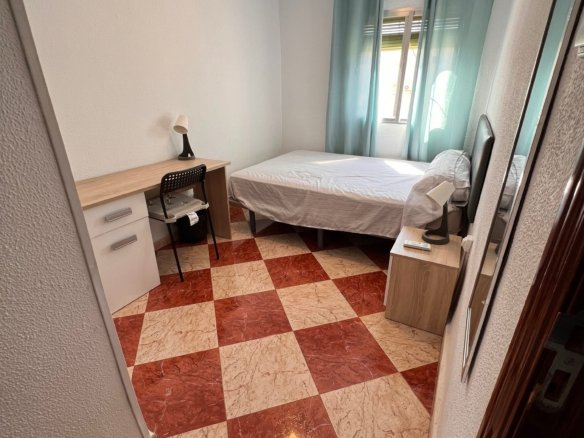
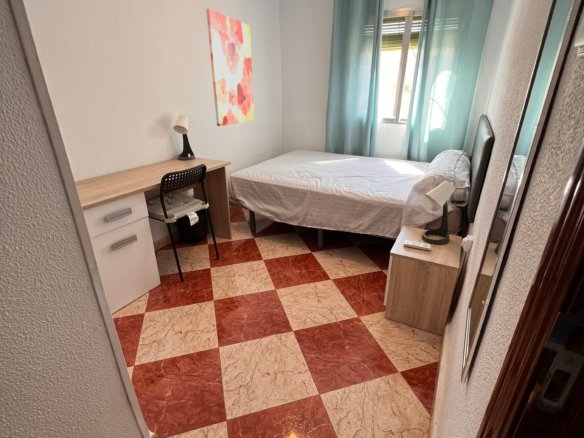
+ wall art (234, 73)
